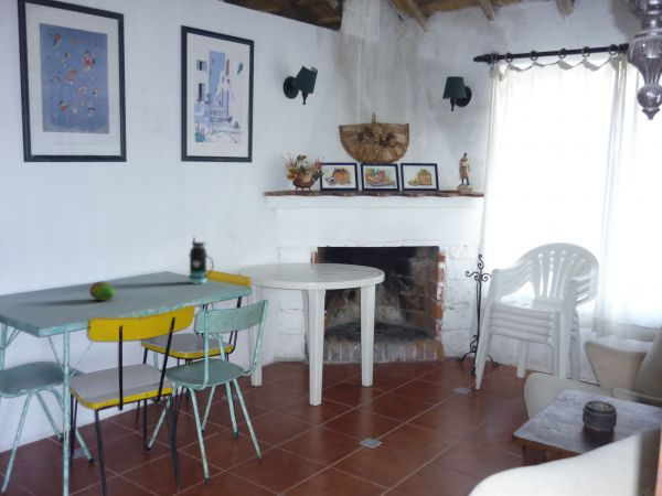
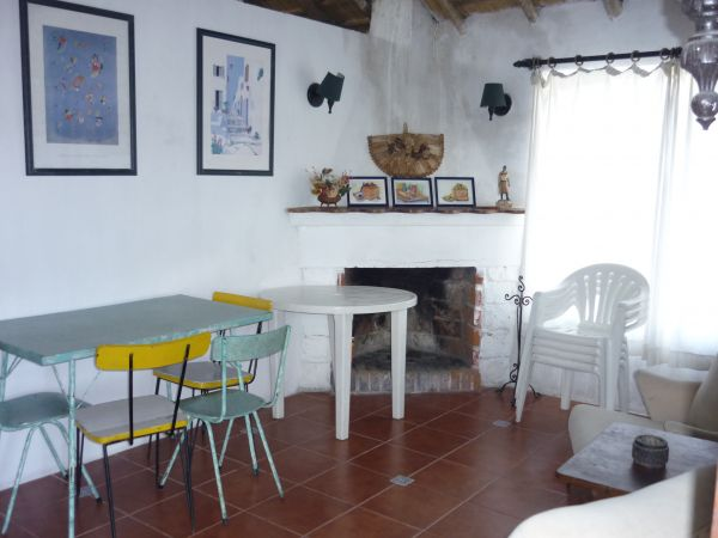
- bottle (201, 259)
- fruit (103, 291)
